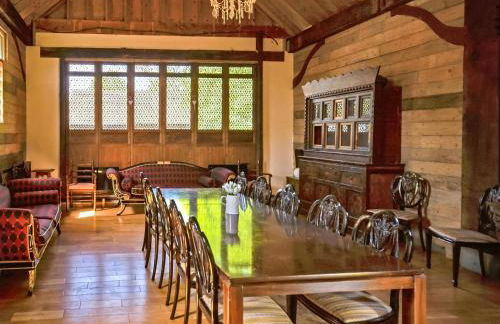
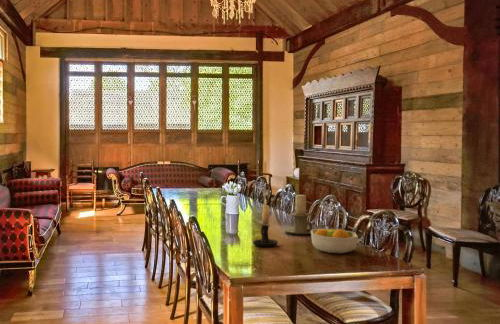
+ candle holder (264, 220)
+ candle holder (300, 213)
+ fruit bowl (333, 237)
